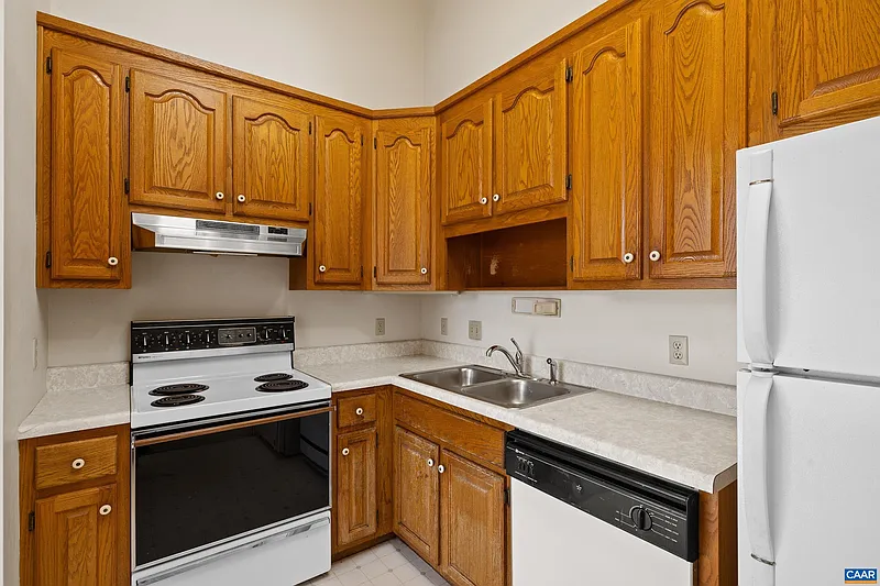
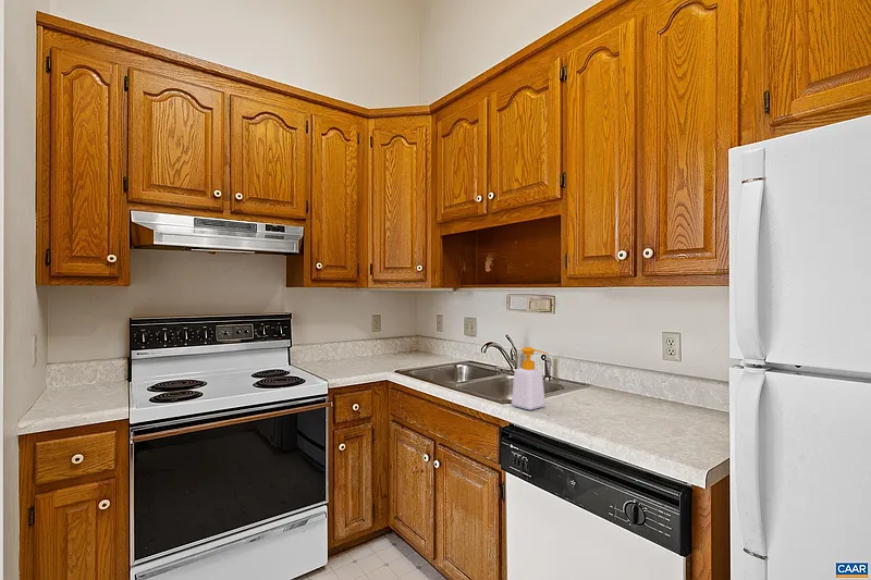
+ soap bottle (532, 378)
